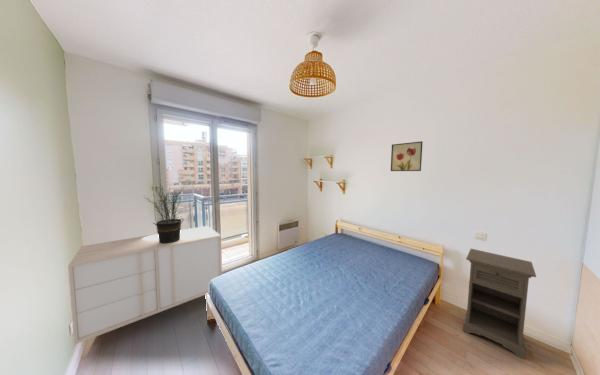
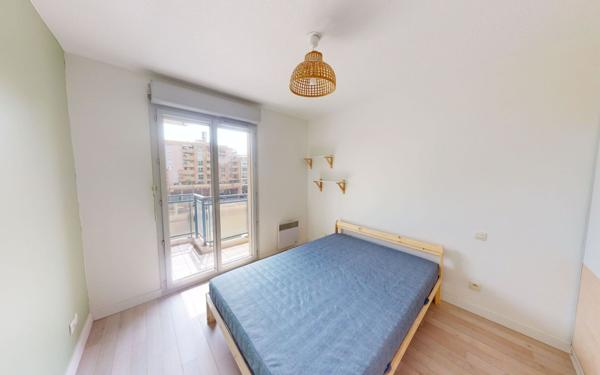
- potted plant (167, 211)
- cabinet (159, 276)
- wall art (405, 157)
- nightstand (495, 297)
